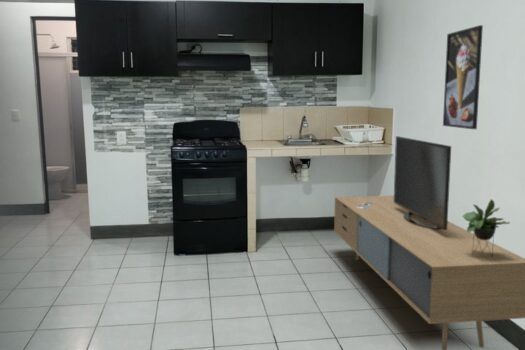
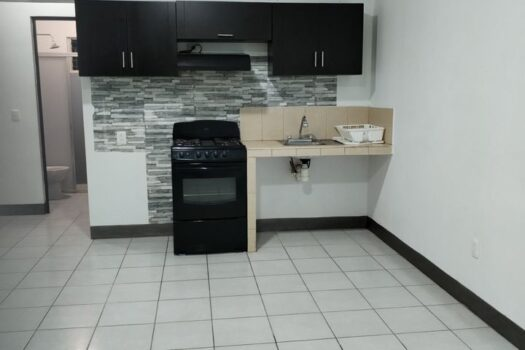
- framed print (461, 79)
- media console (411, 219)
